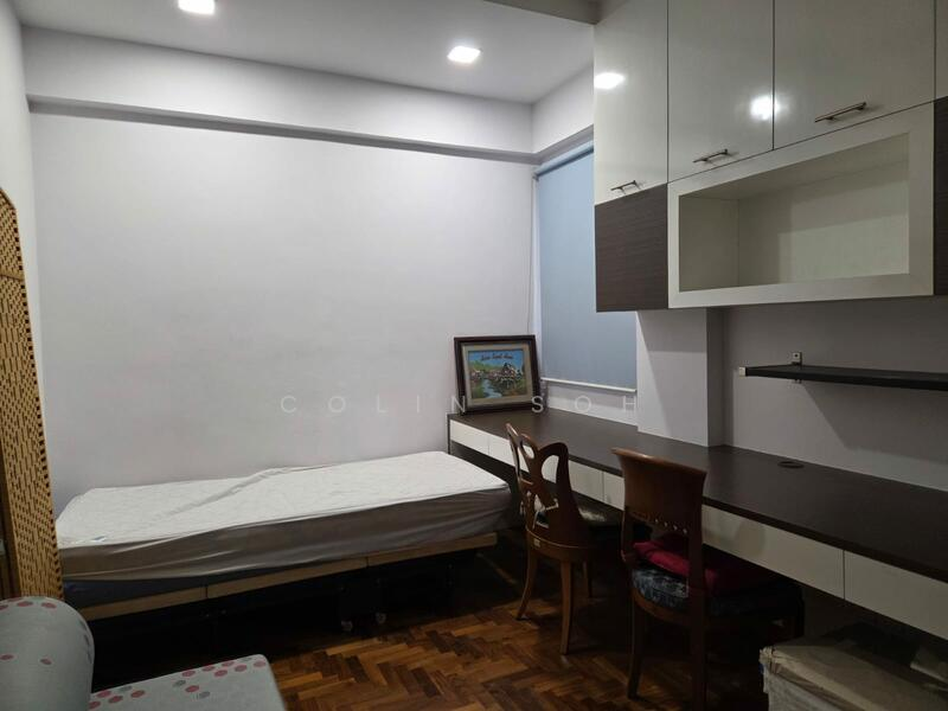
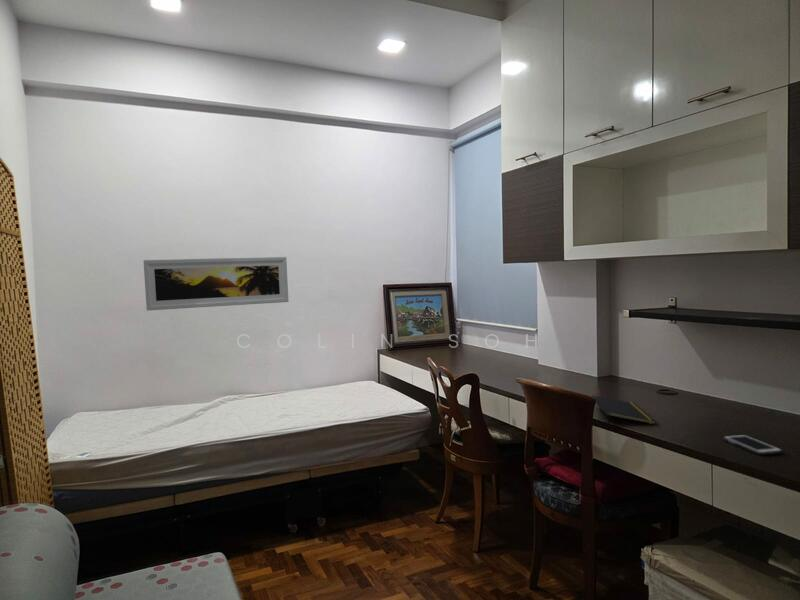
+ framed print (220, 282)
+ cell phone (751, 444)
+ notepad (621, 408)
